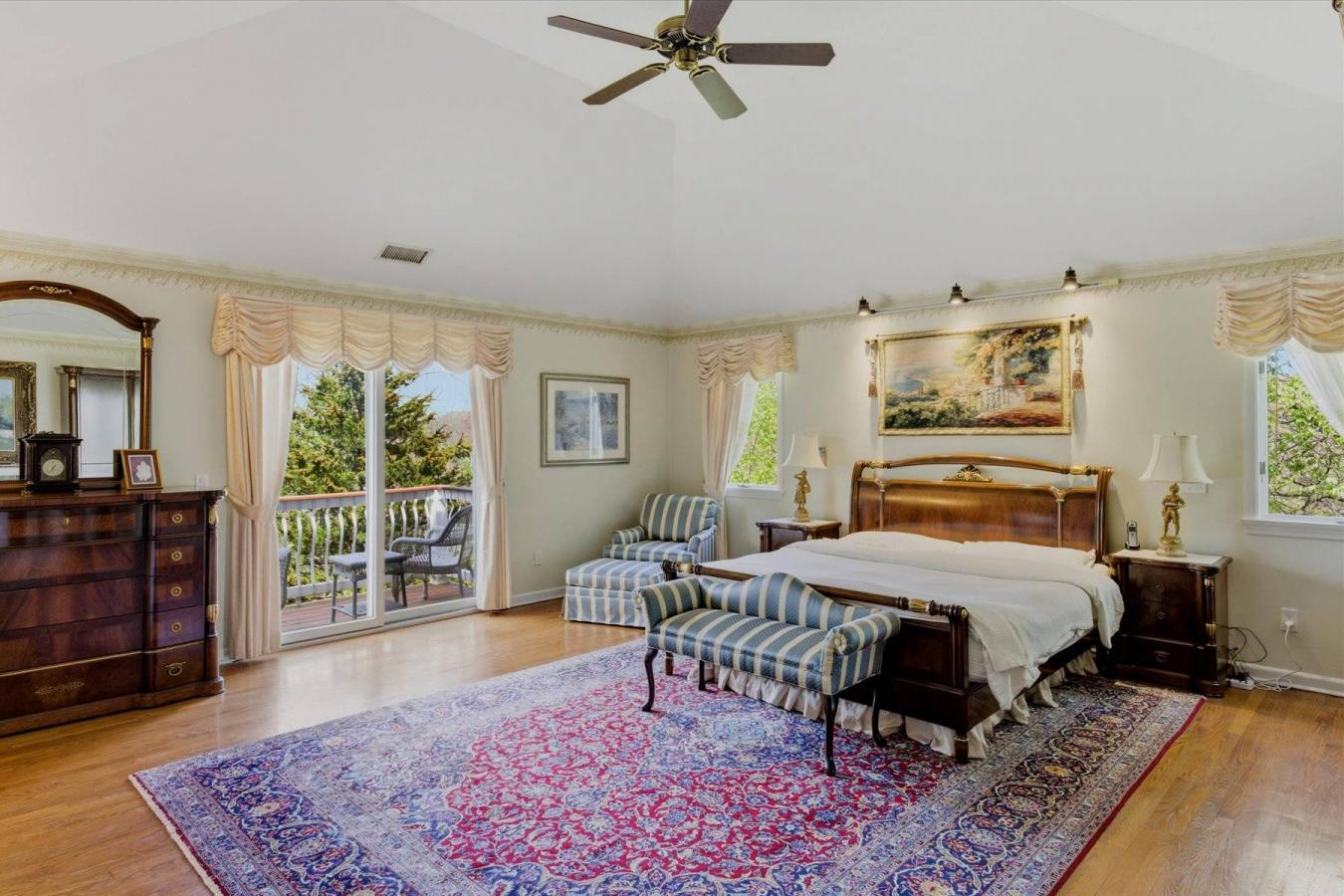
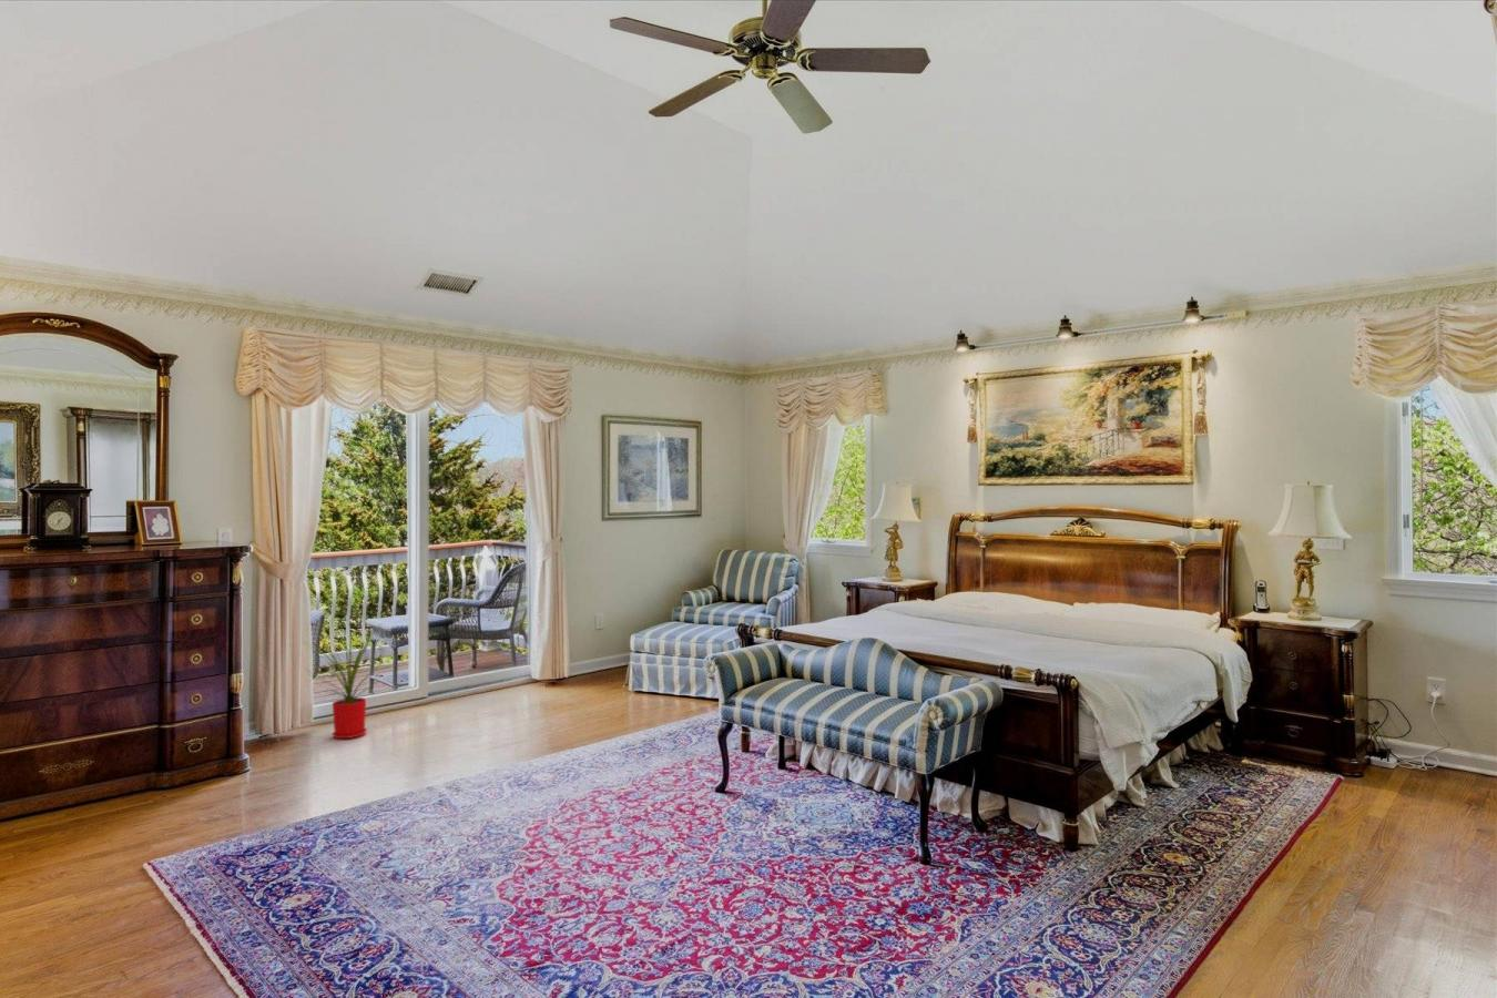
+ house plant (348, 678)
